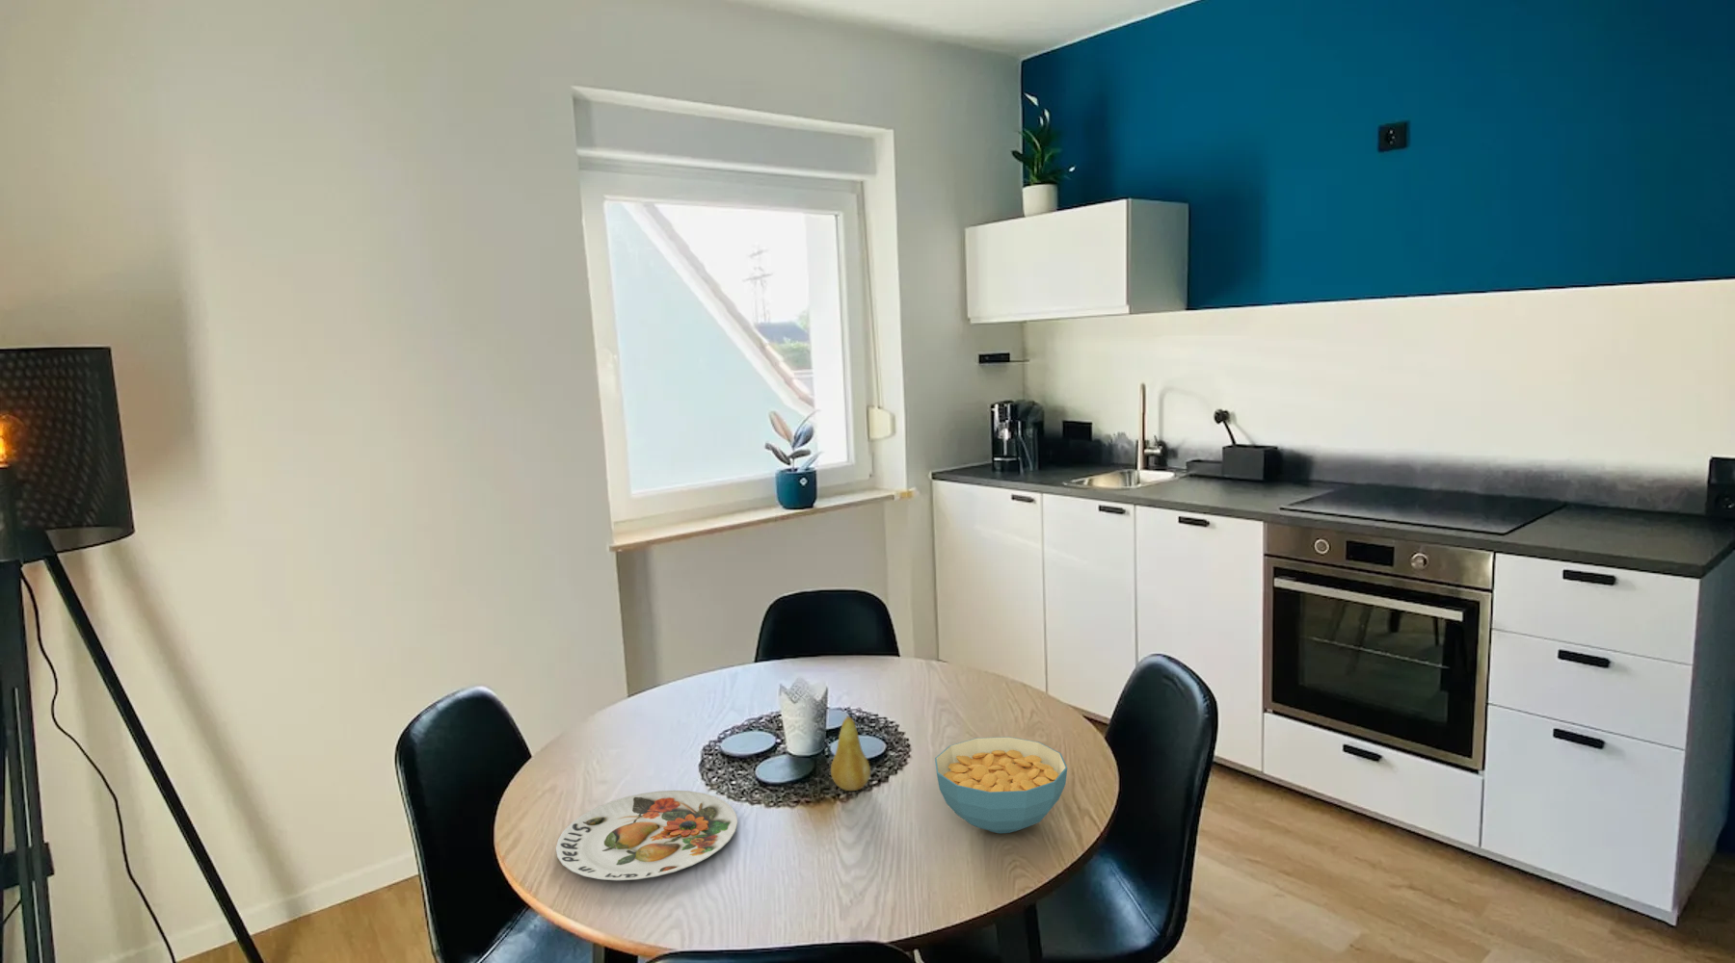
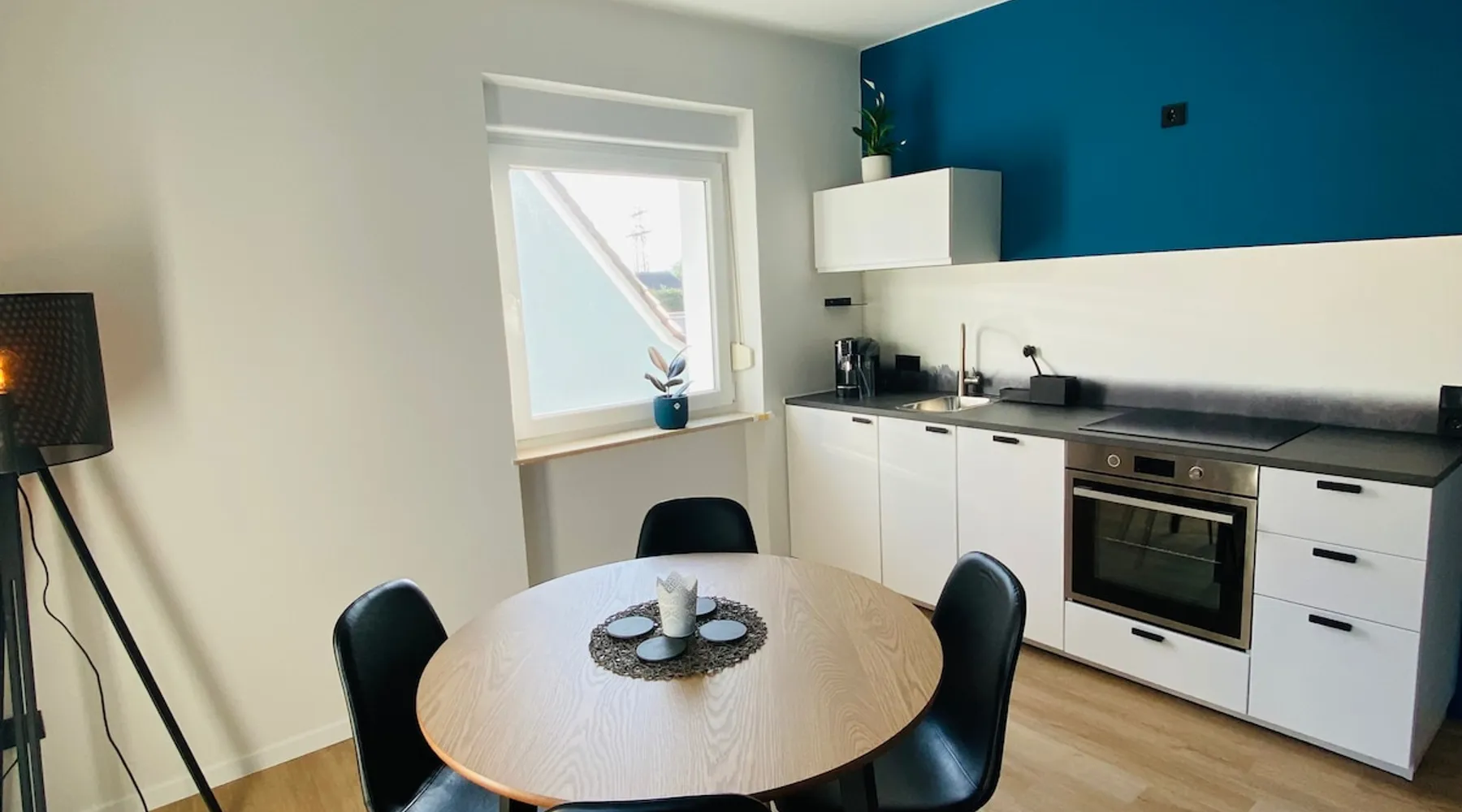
- fruit (850, 754)
- cereal bowl (1000, 792)
- plate (649, 834)
